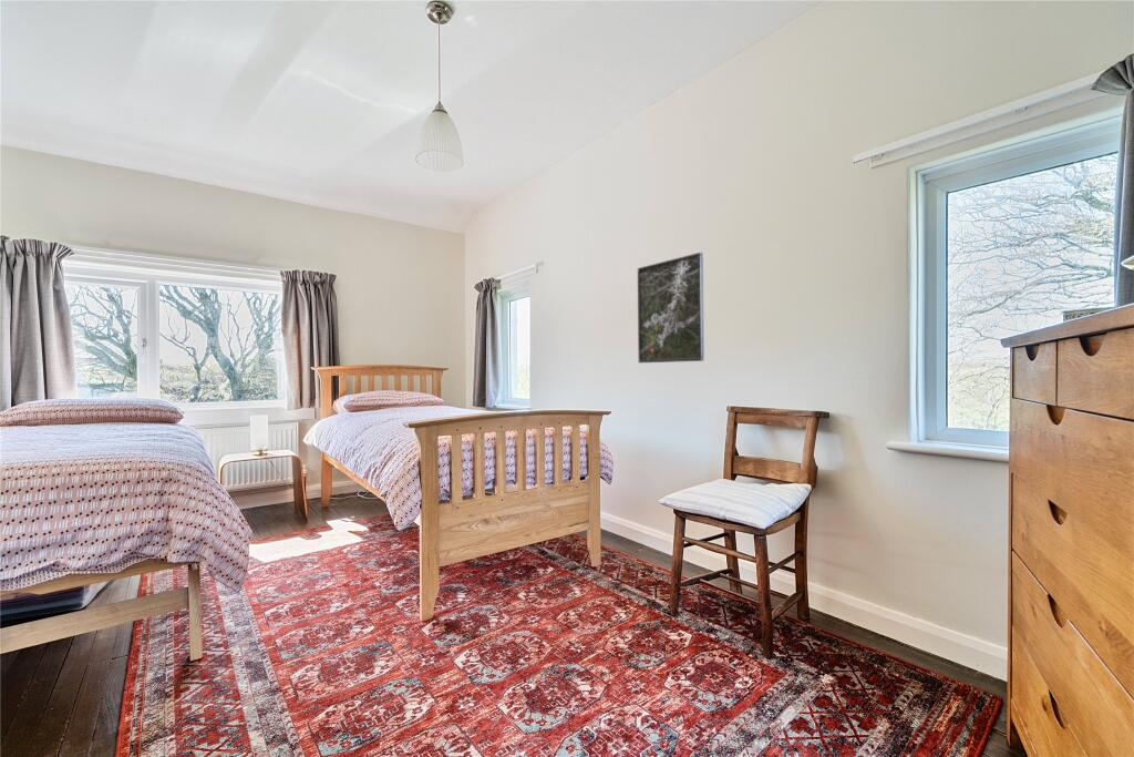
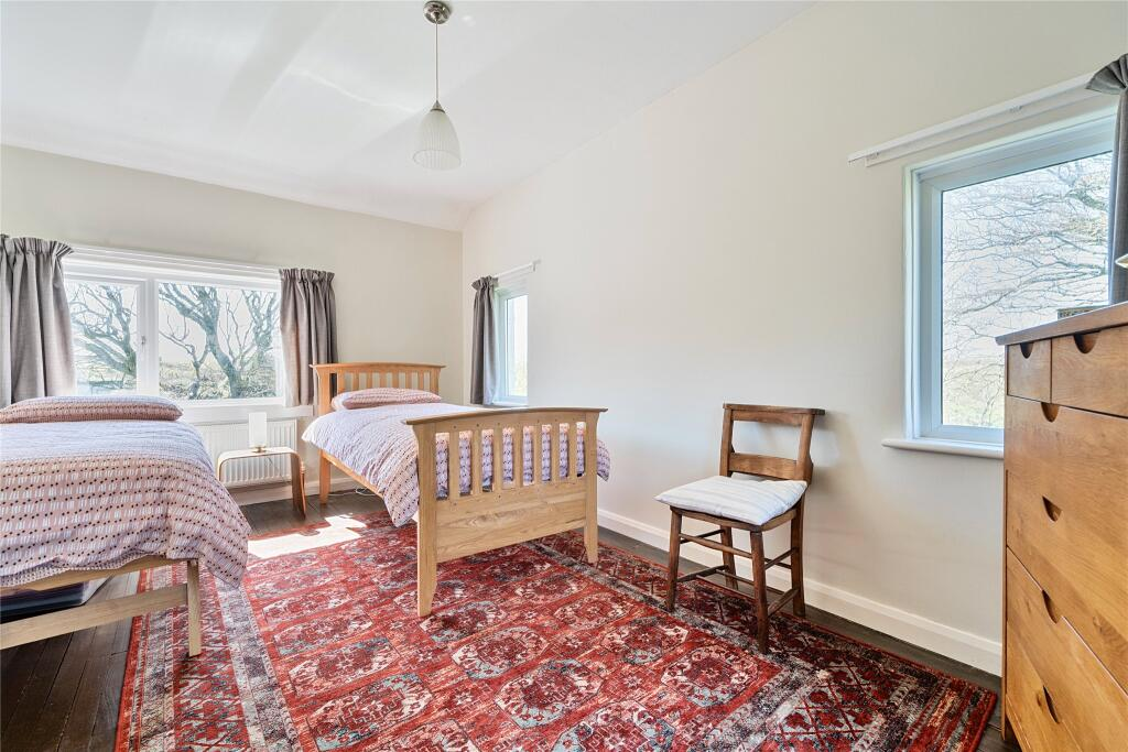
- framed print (668, 311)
